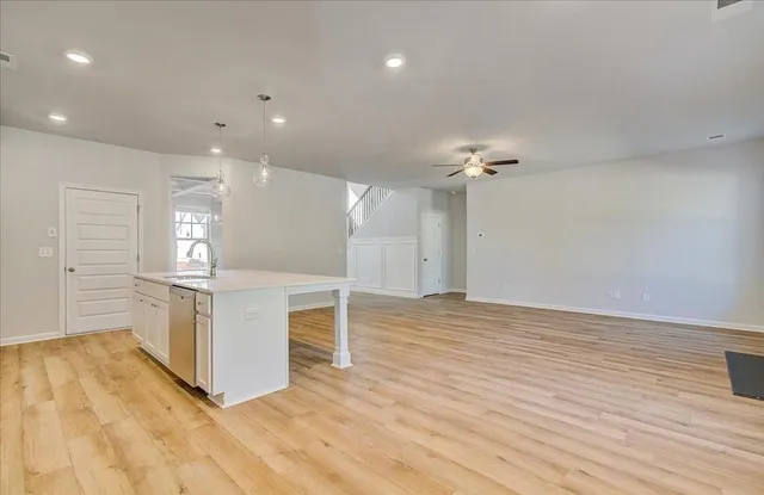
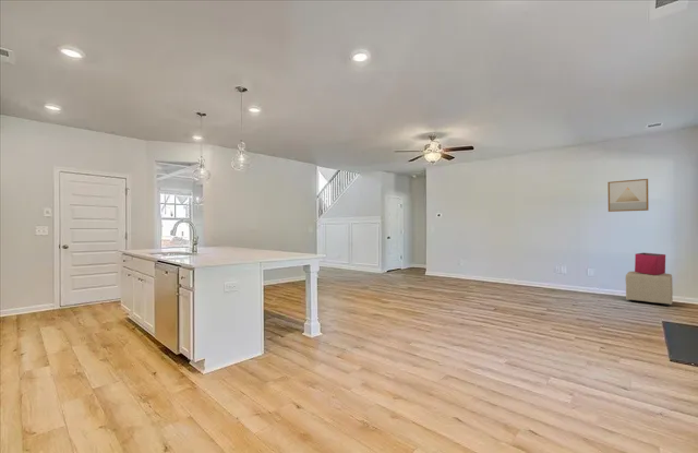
+ wall art (627, 195)
+ ottoman (649, 287)
+ storage bin (649, 263)
